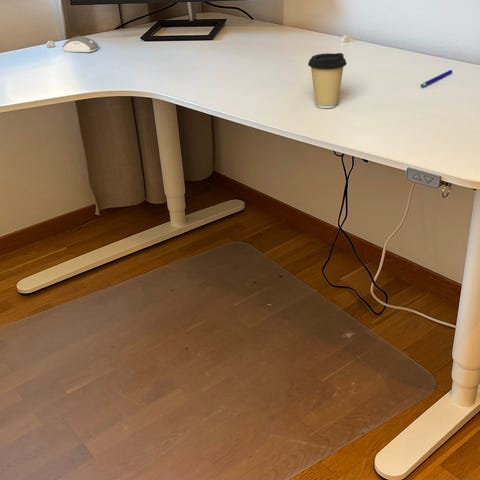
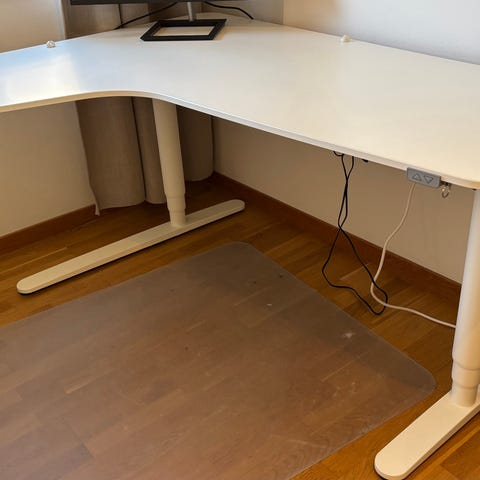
- pen (436, 78)
- computer mouse (79, 43)
- coffee cup (326, 80)
